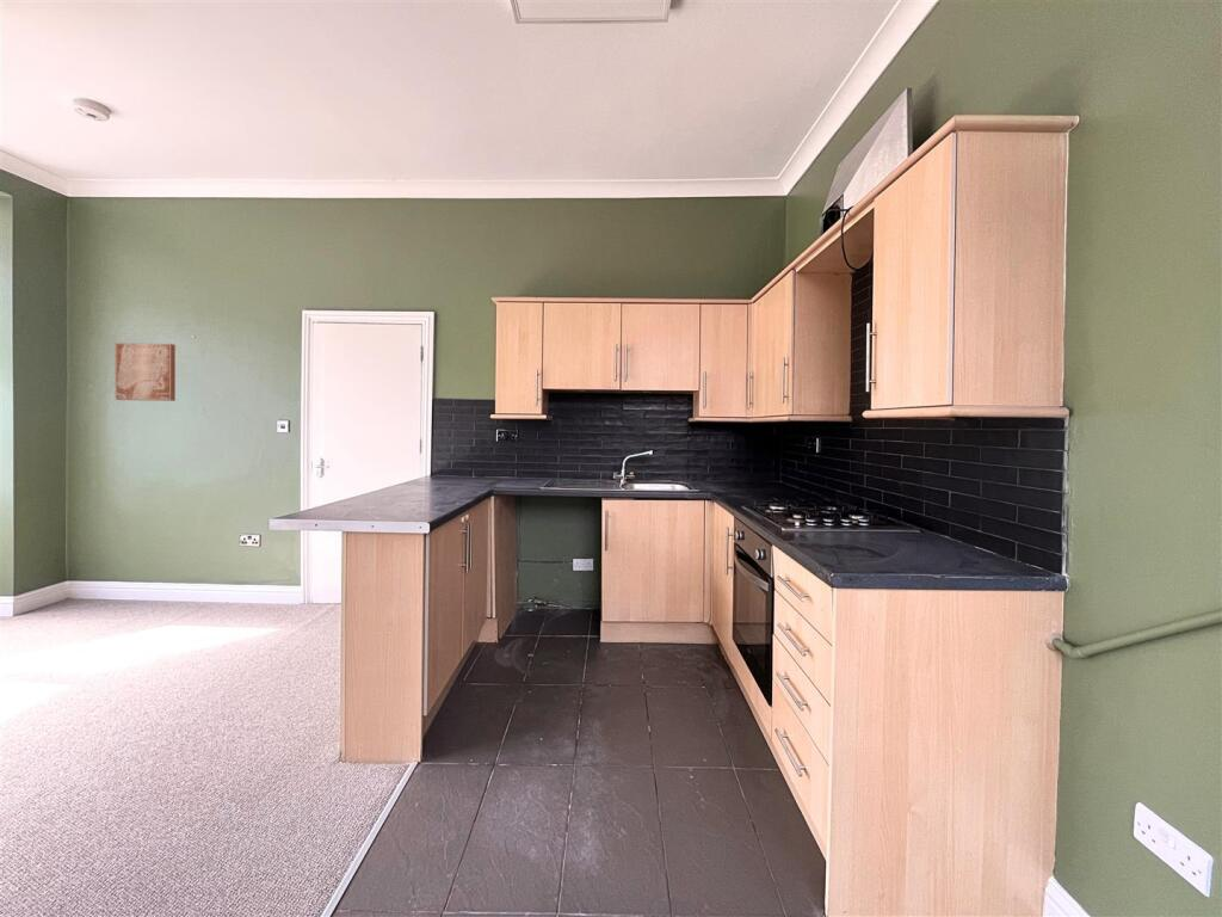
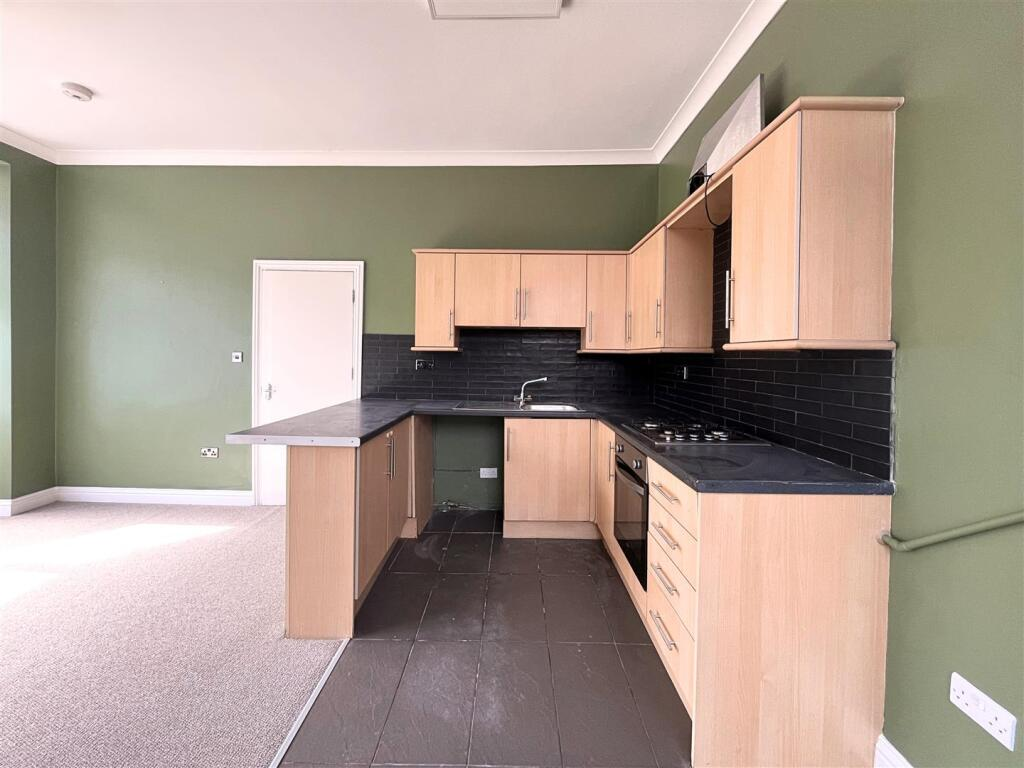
- wall art (144, 371)
